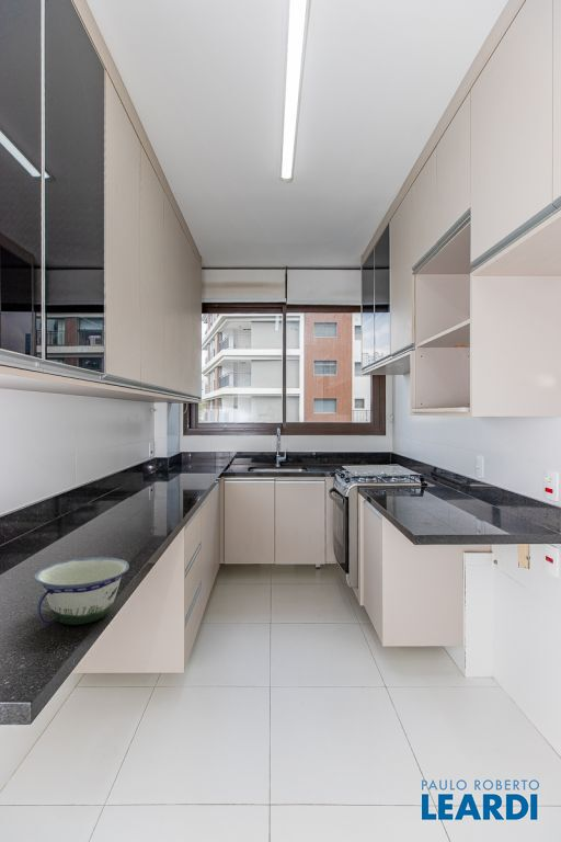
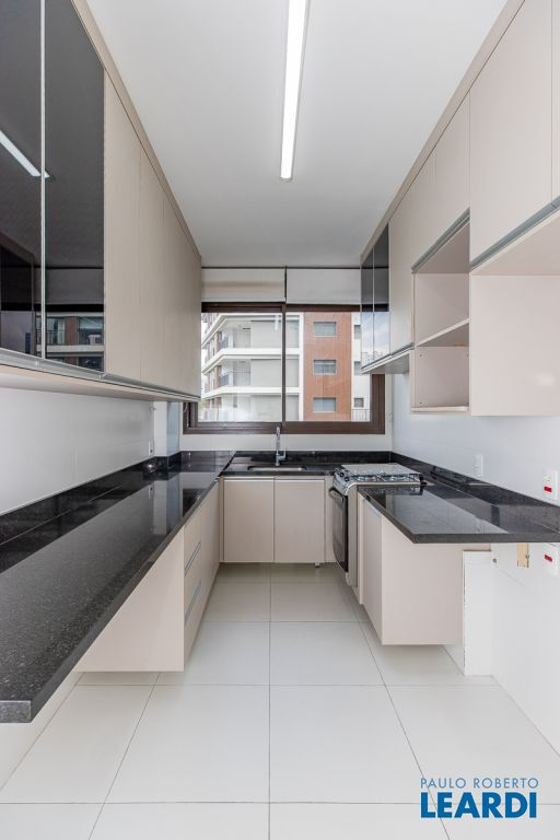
- bowl (81, 593)
